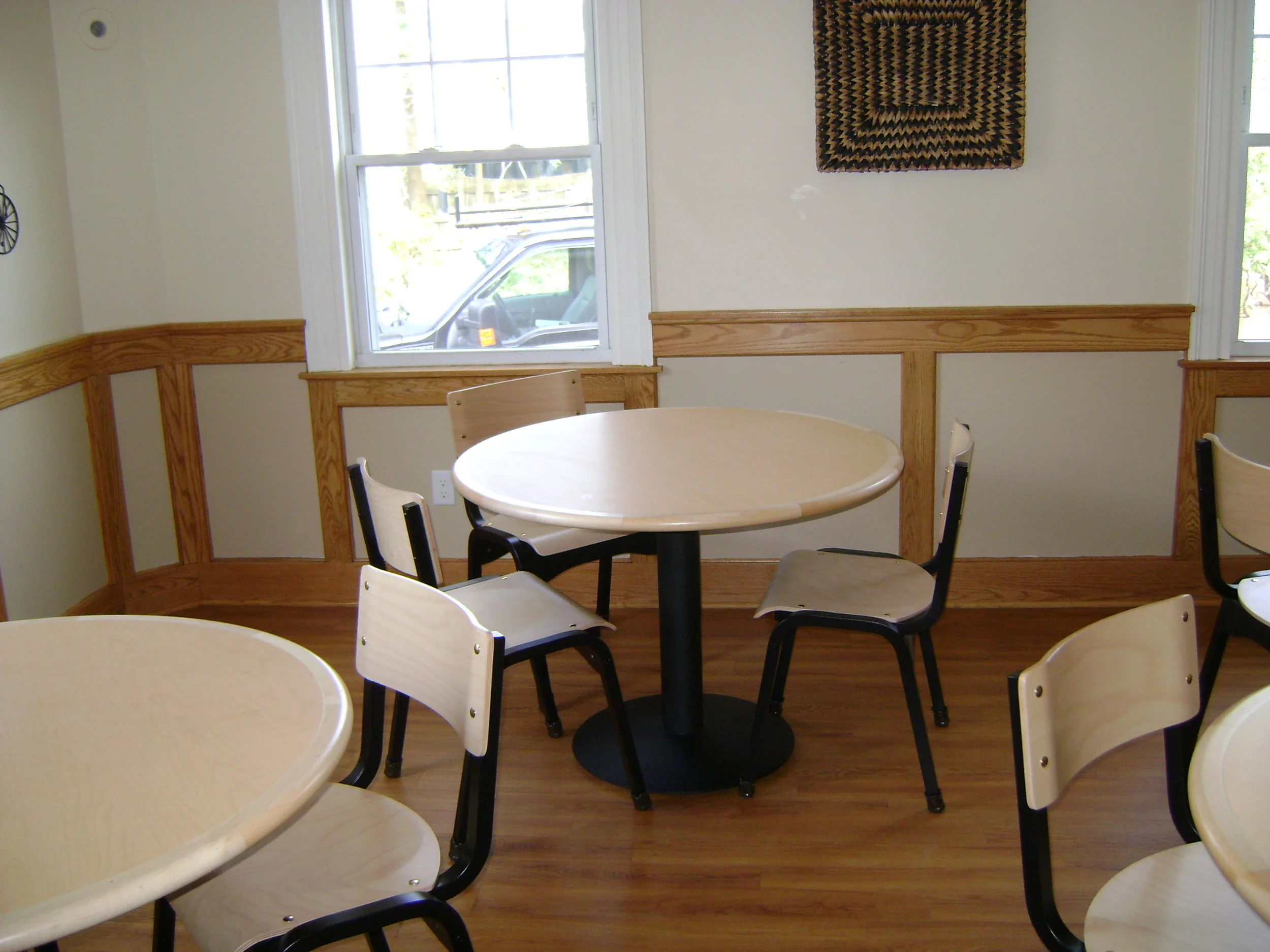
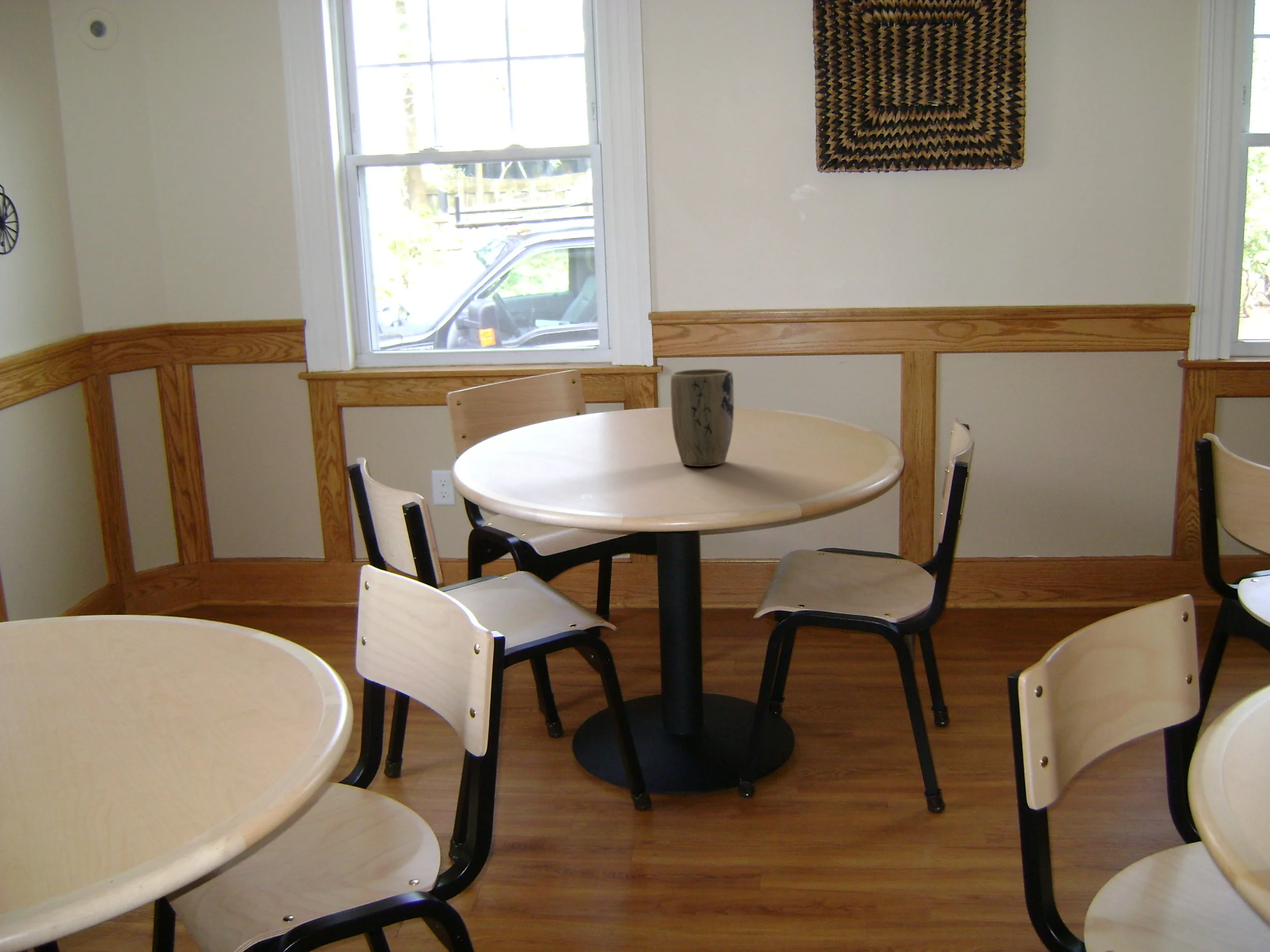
+ plant pot (703, 417)
